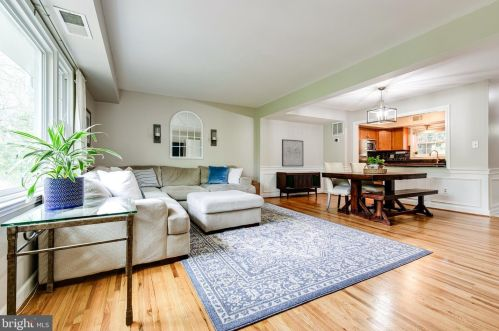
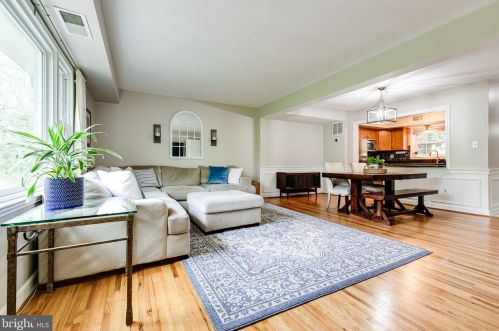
- wall art (292, 153)
